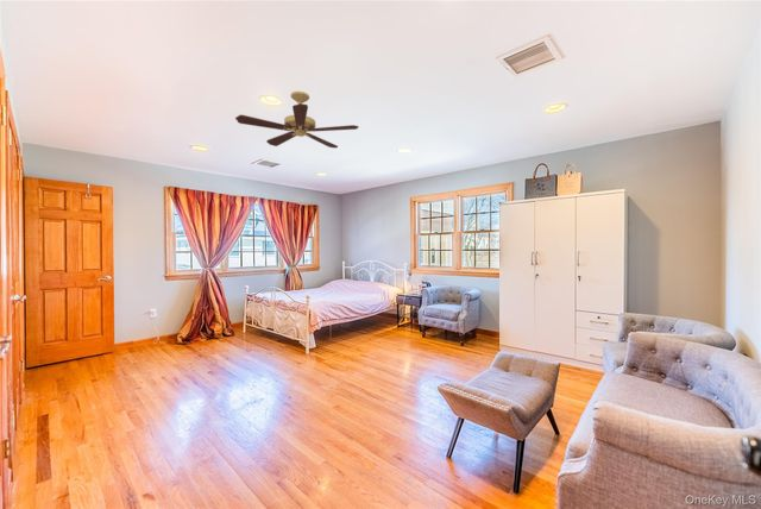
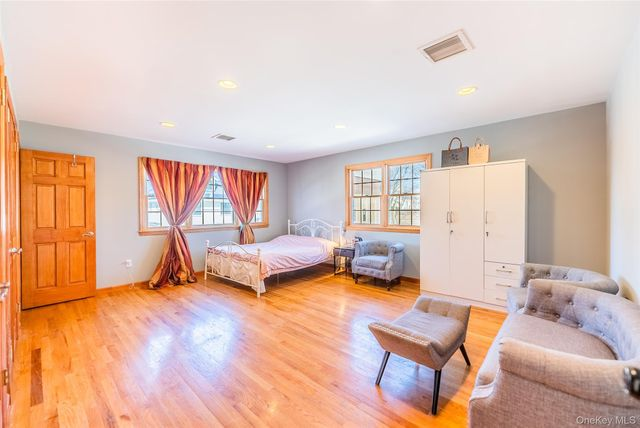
- ceiling fan (298, 113)
